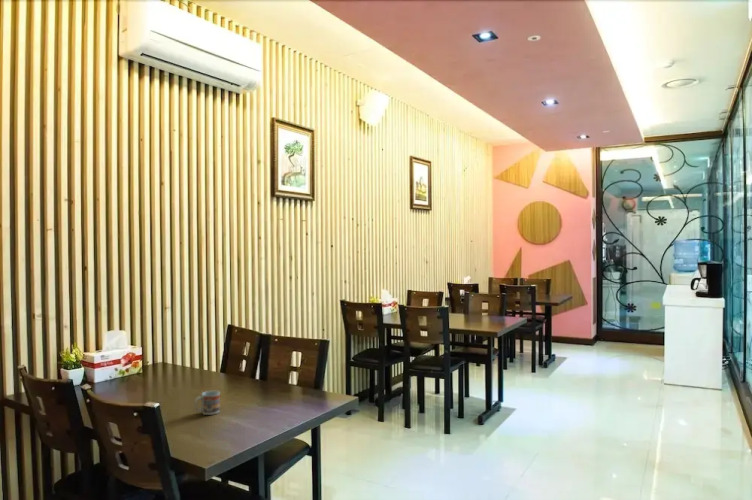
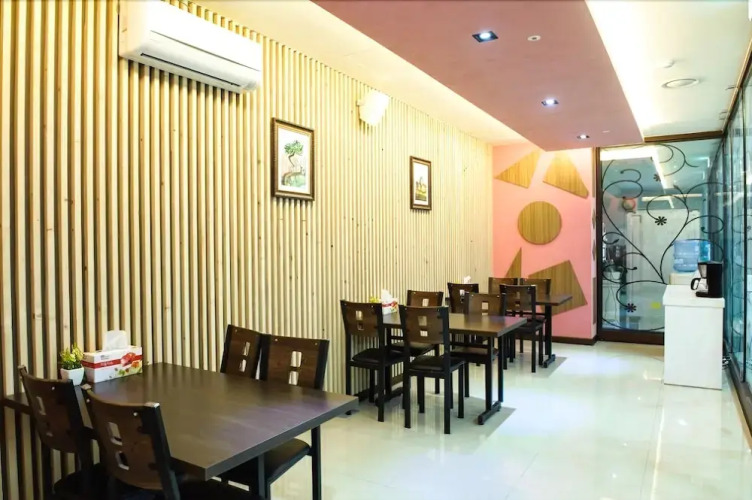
- cup (207, 403)
